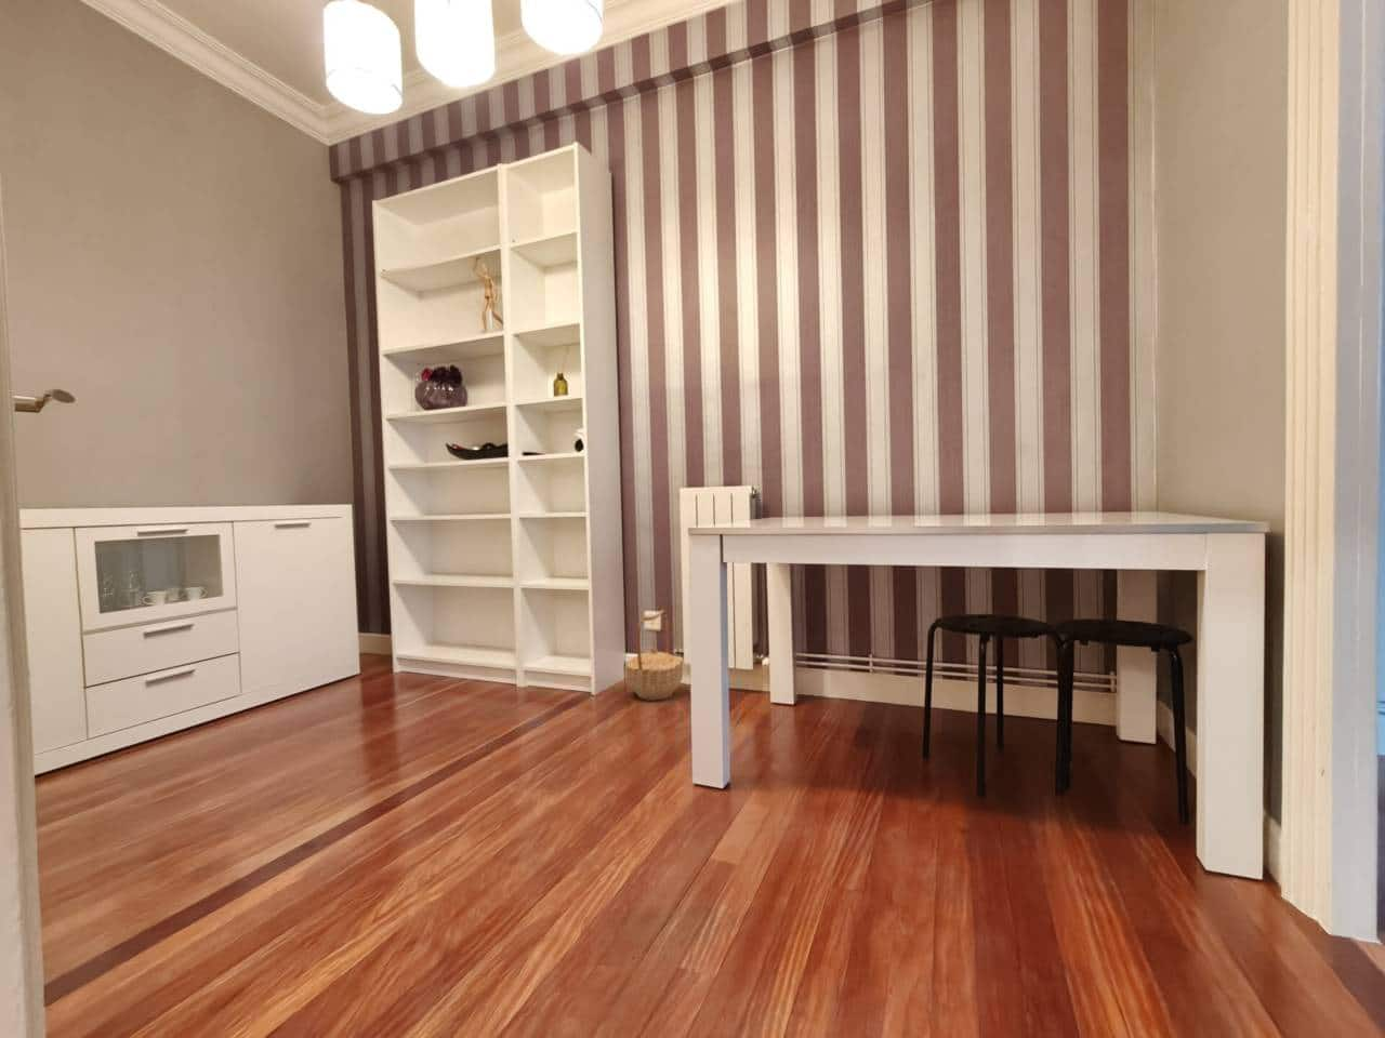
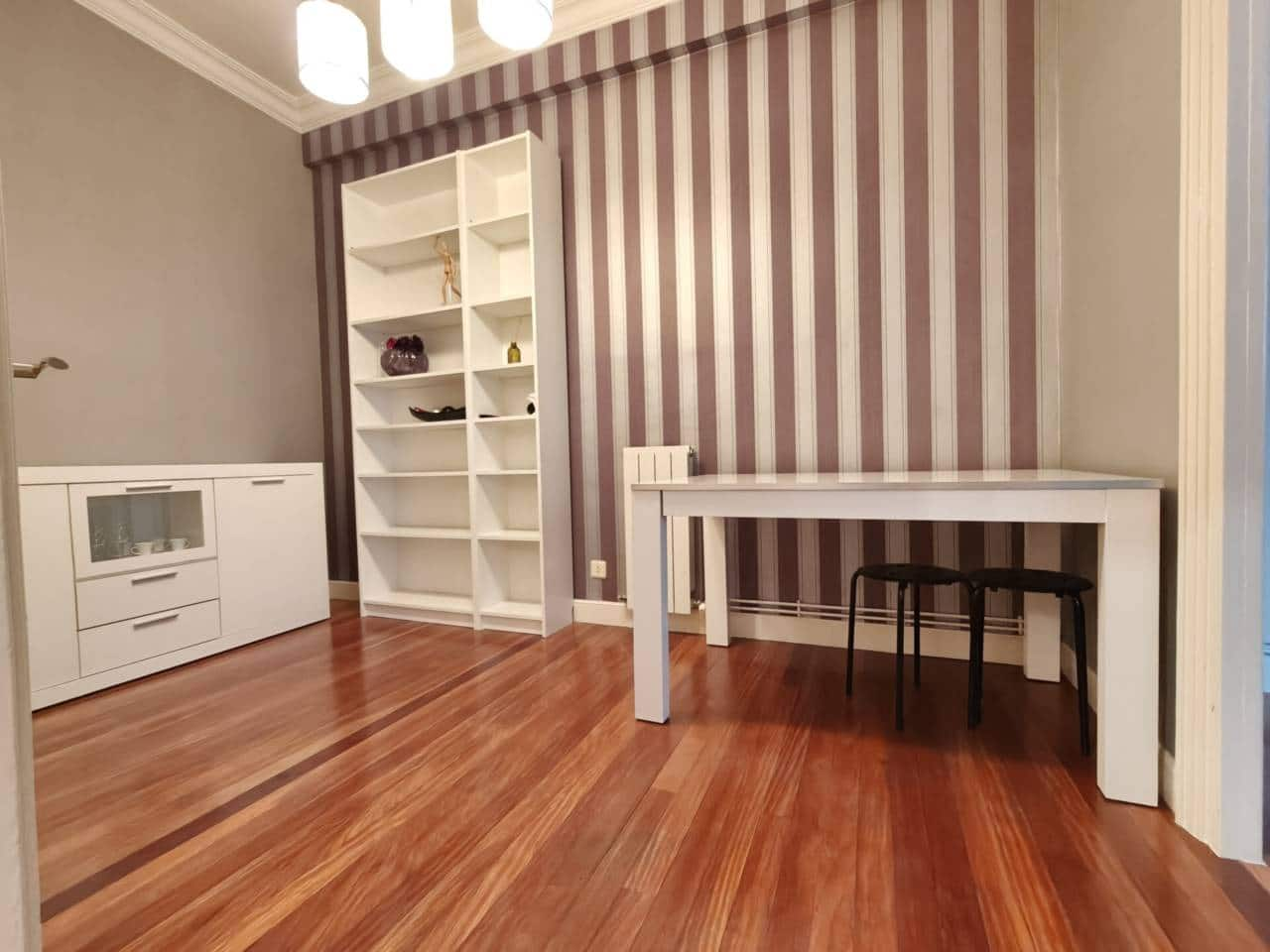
- basket (653, 653)
